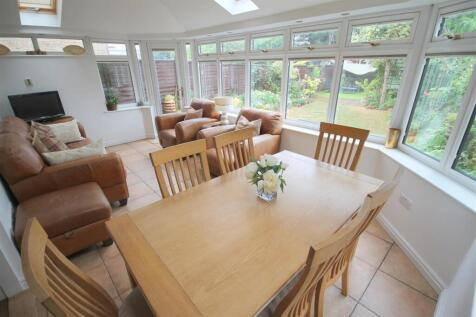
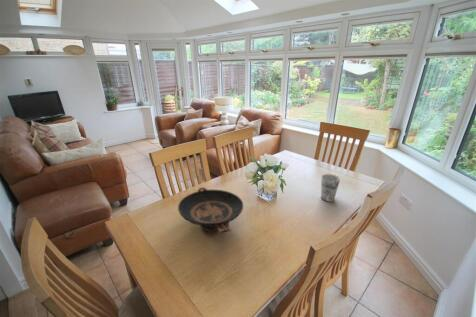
+ decorative bowl (211, 213)
+ cup (329, 188)
